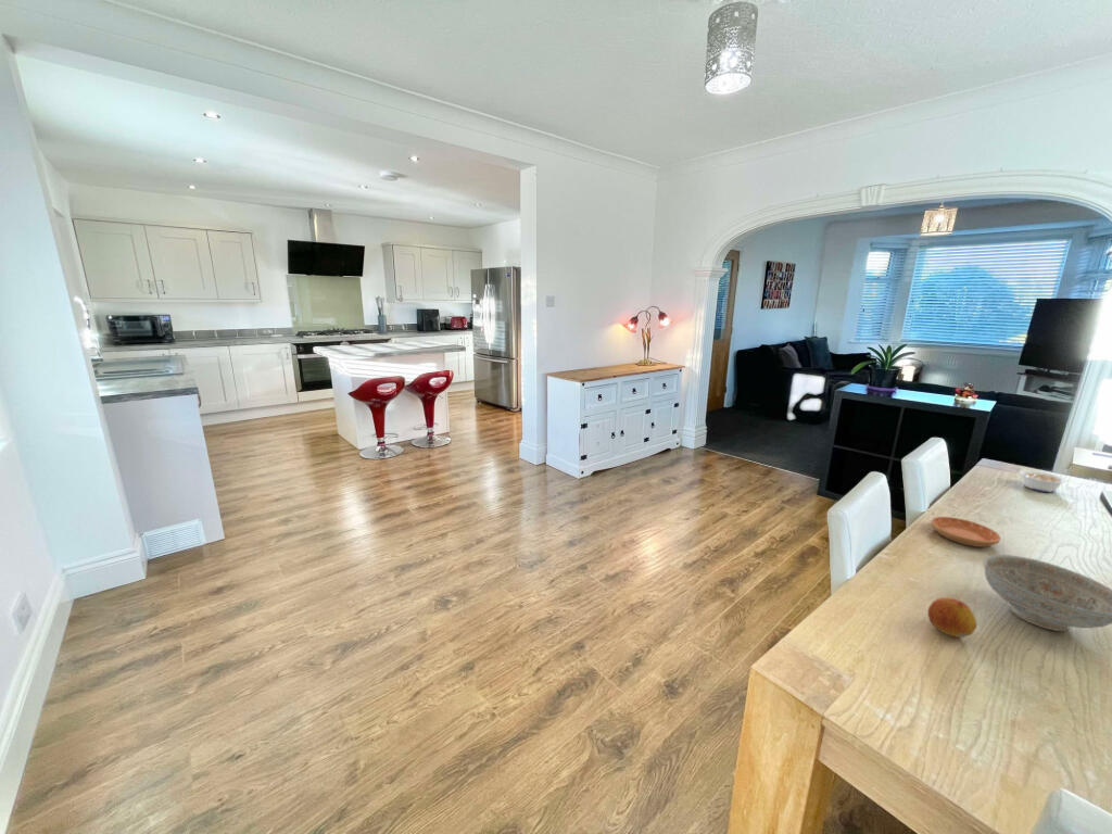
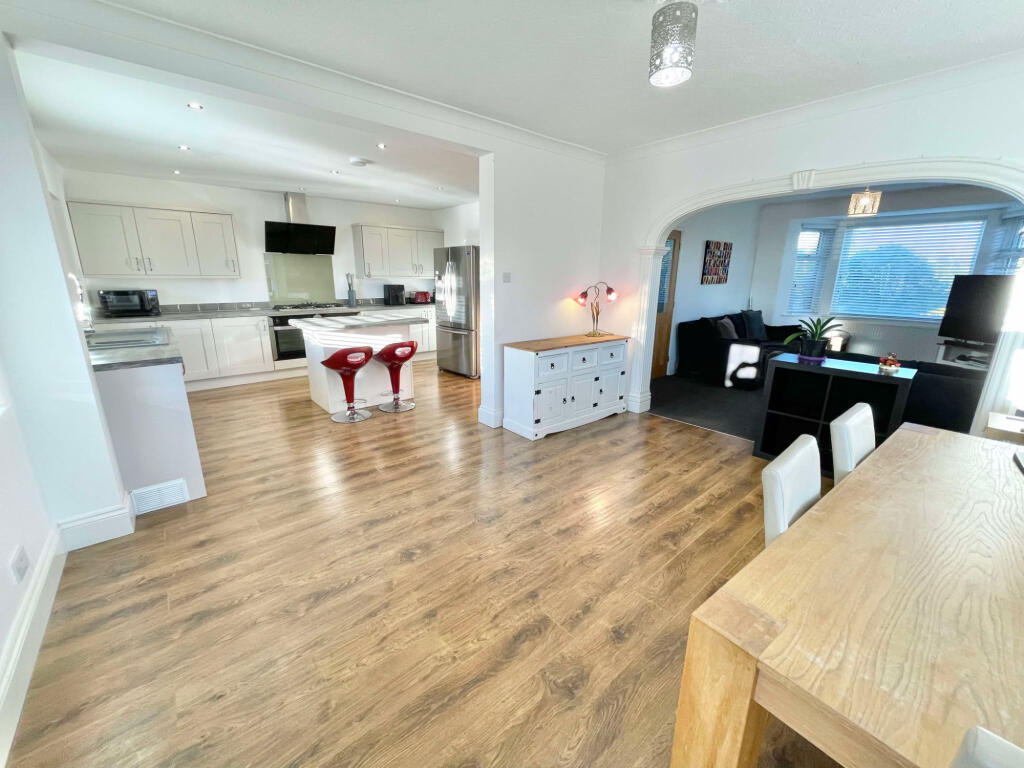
- decorative bowl (1045, 598)
- legume (1040, 481)
- fruit (951, 616)
- saucer (963, 532)
